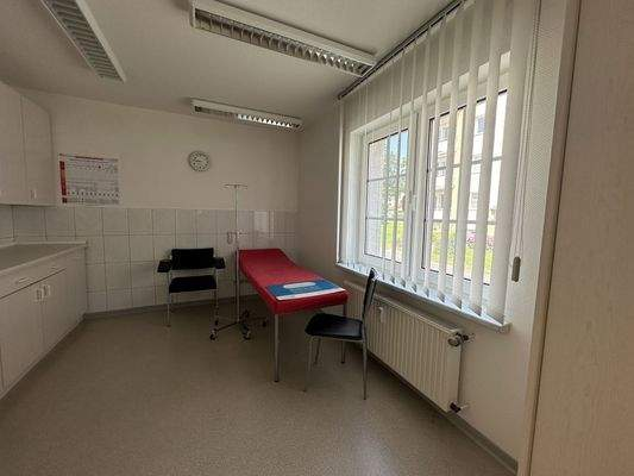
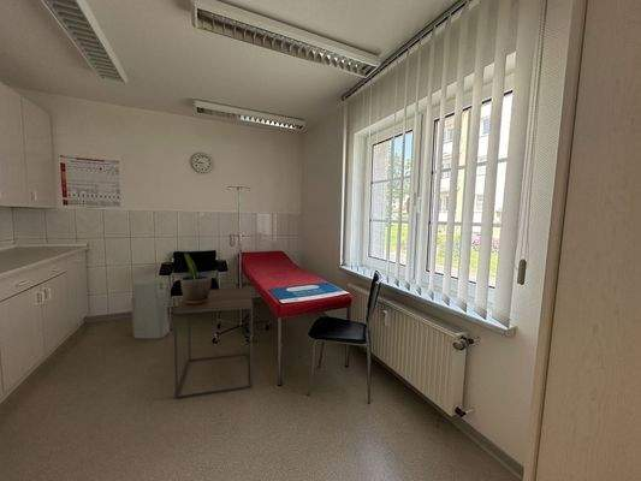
+ side table (218, 356)
+ potted plant (196, 275)
+ air purifier (149, 308)
